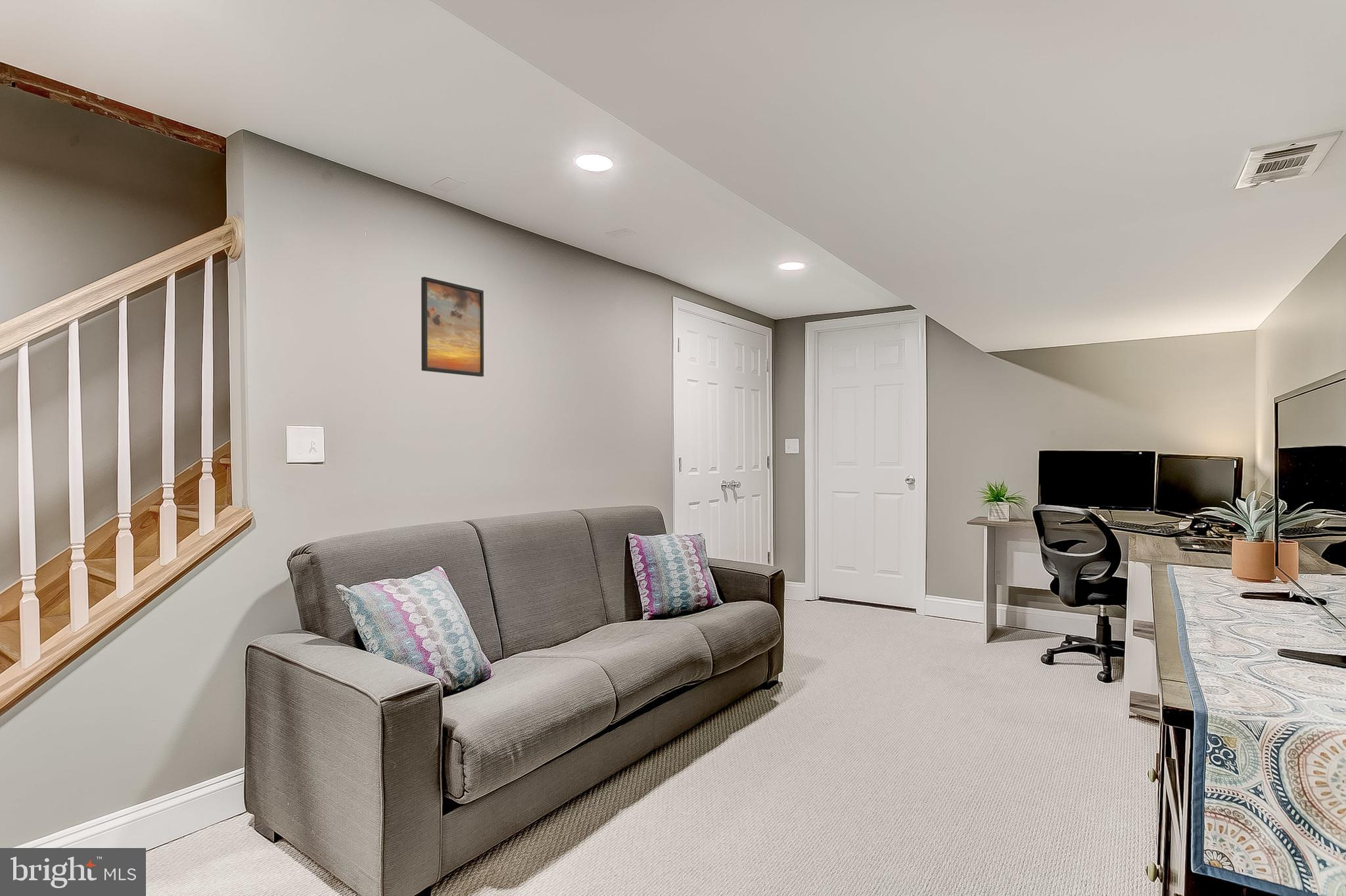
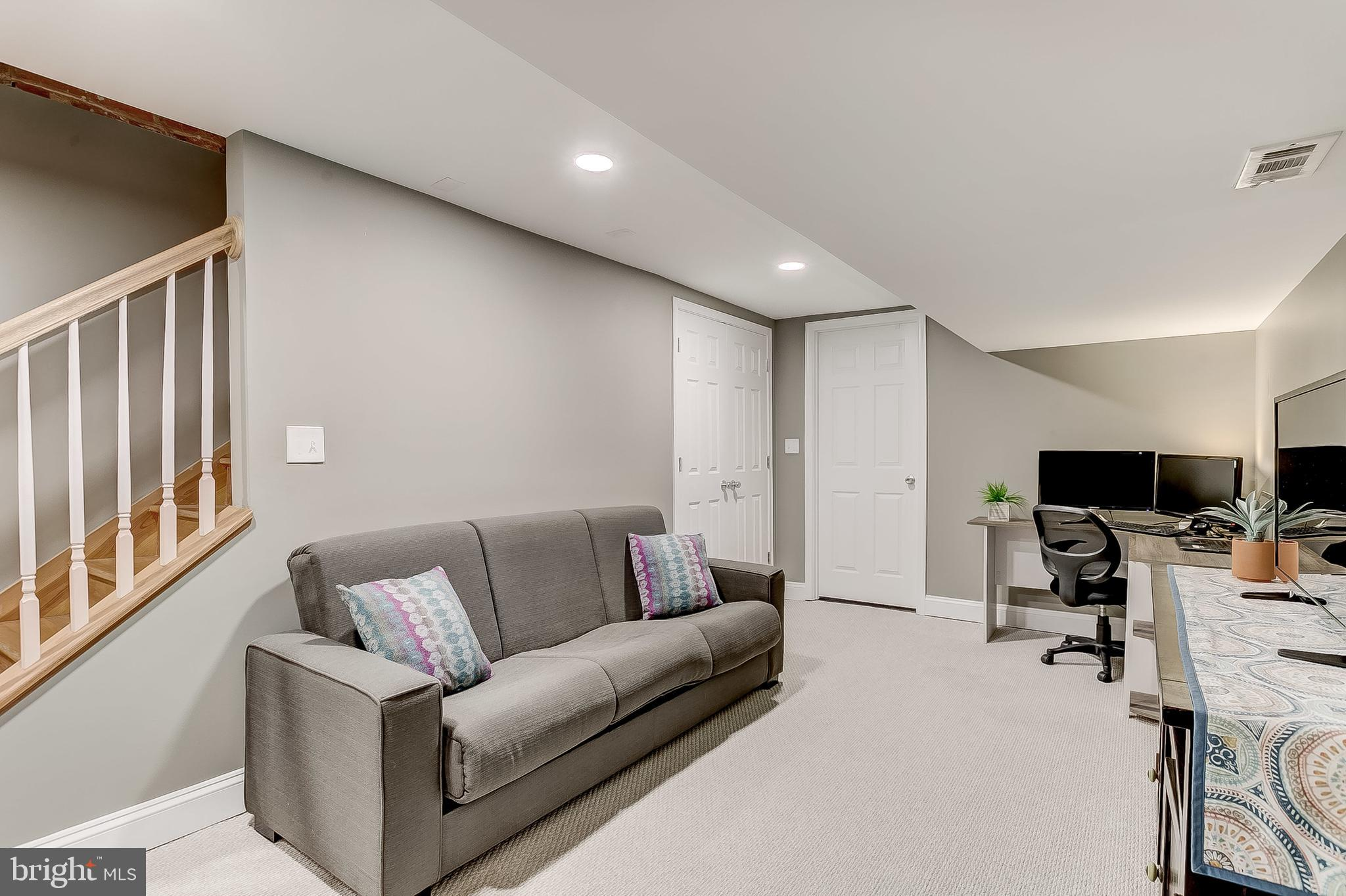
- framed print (453, 328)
